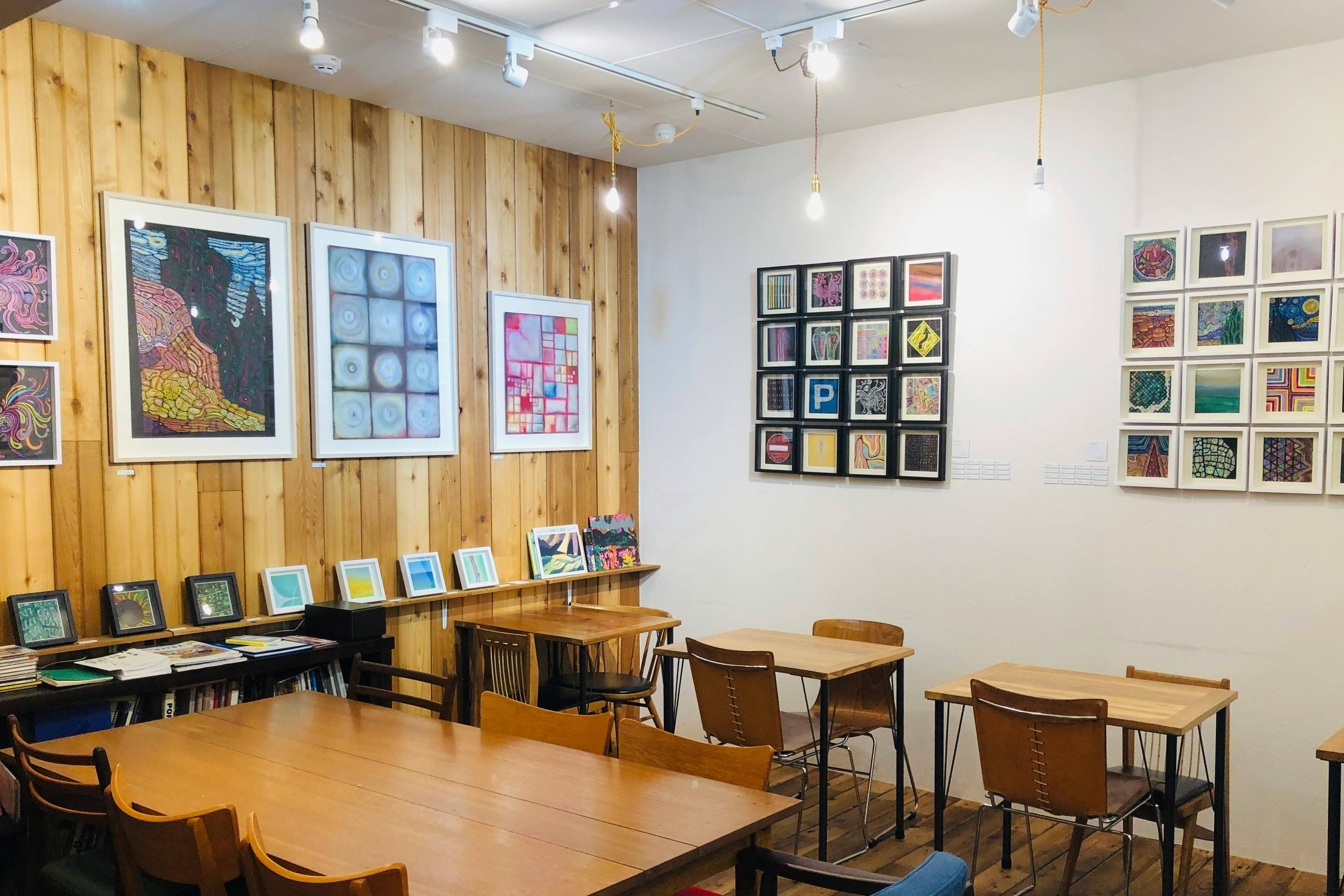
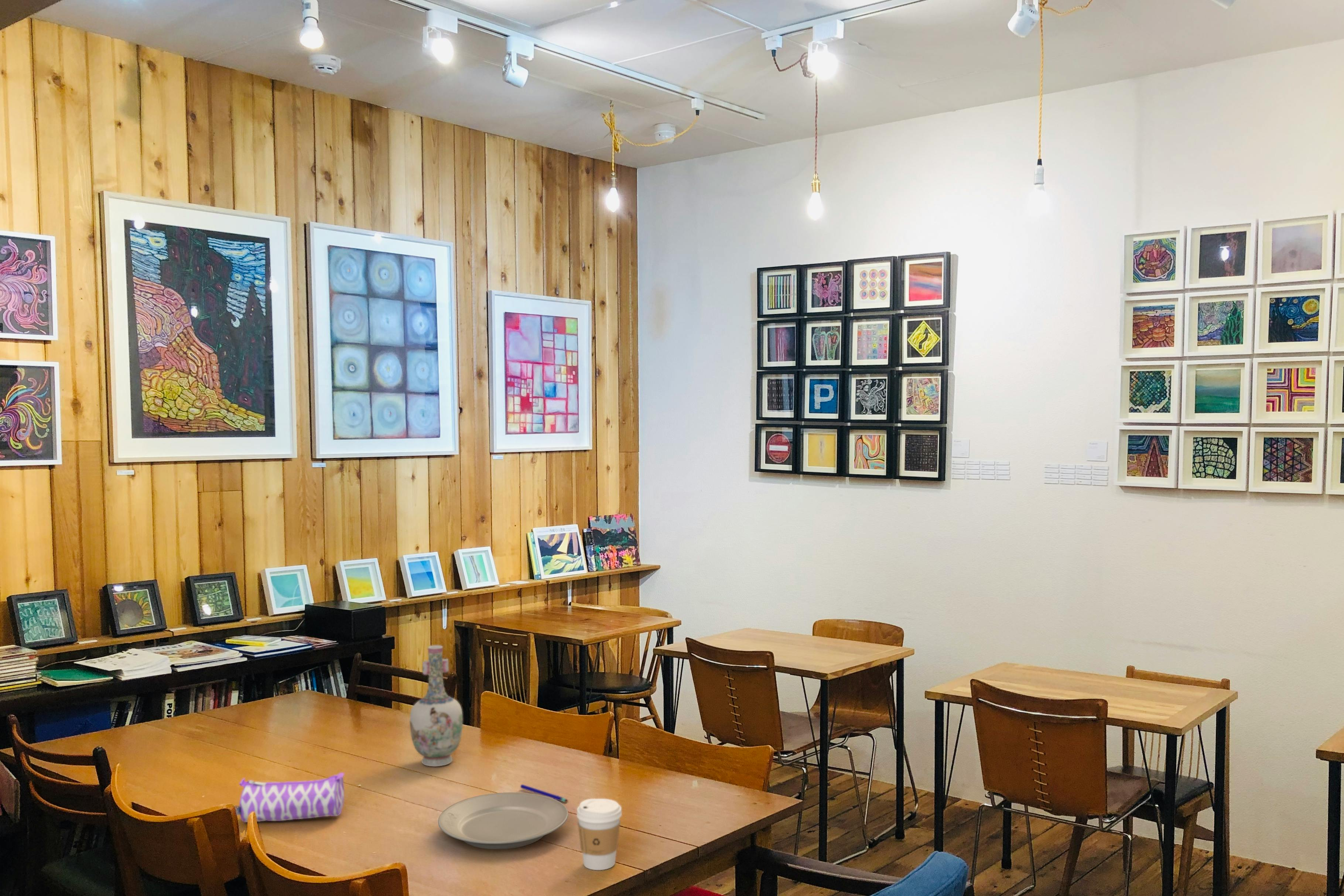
+ coffee cup (599, 833)
+ vase (436, 704)
+ pencil case (292, 797)
+ pen (544, 793)
+ plate (504, 824)
